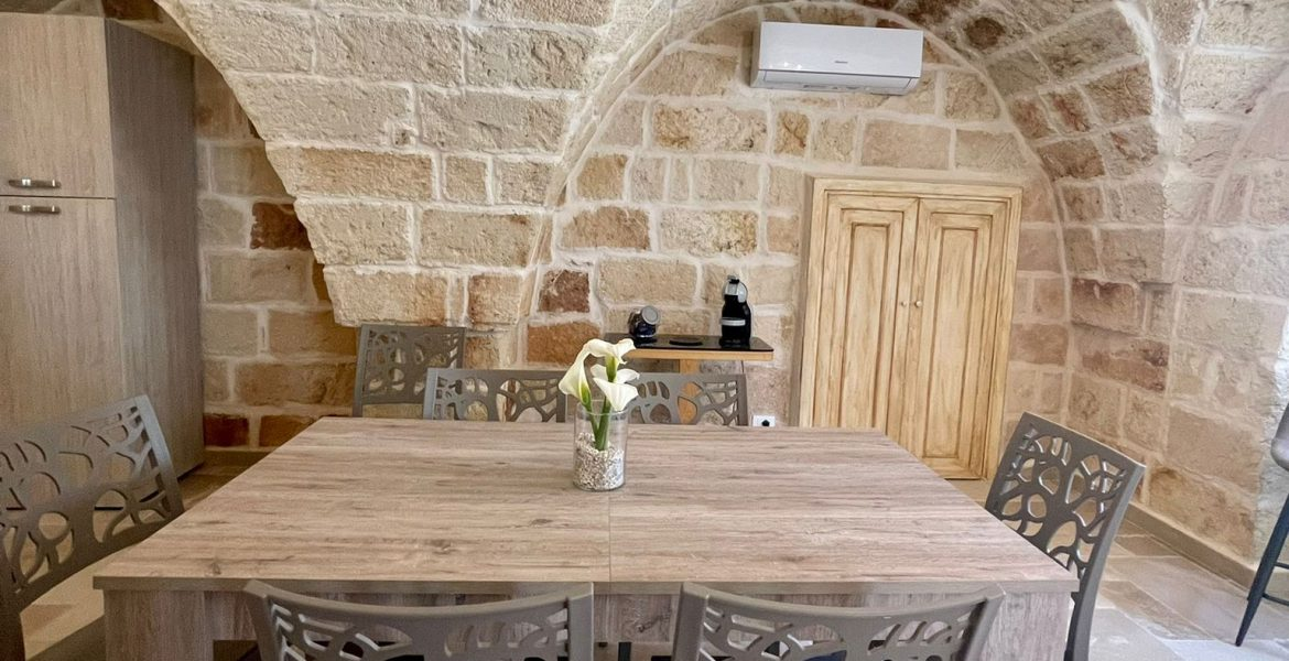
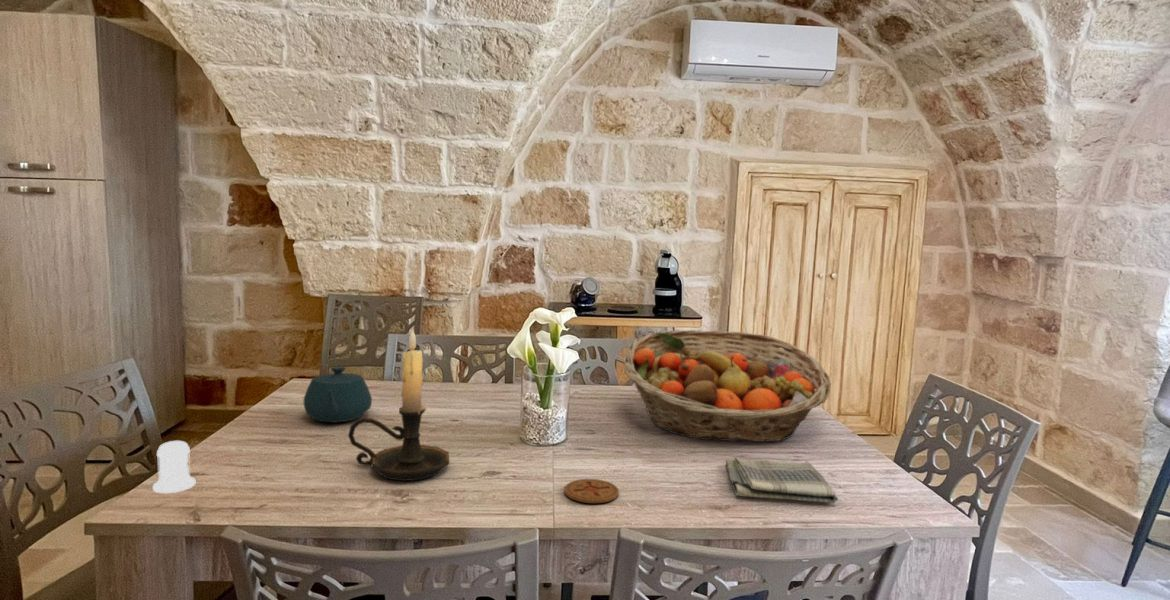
+ candle holder (402, 398)
+ coaster (591, 490)
+ fruit basket (723, 382)
+ teapot (337, 392)
+ salt shaker (173, 464)
+ dish towel (776, 476)
